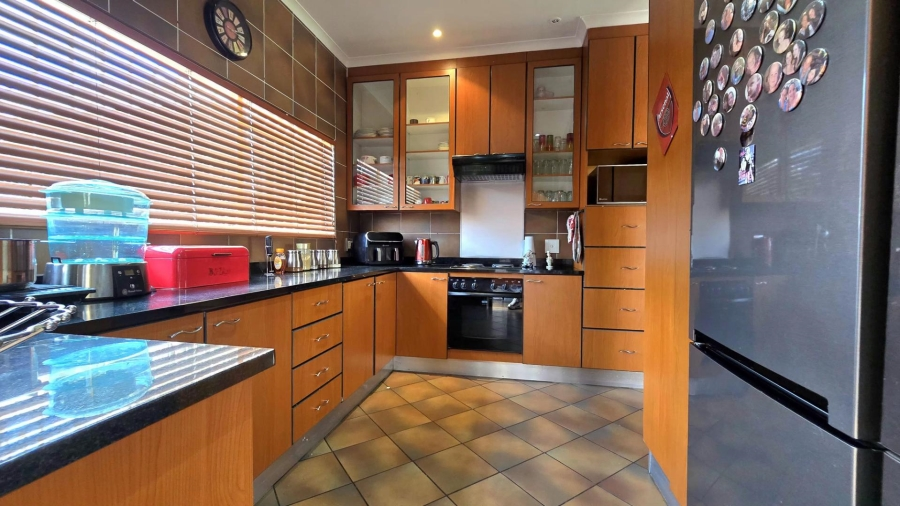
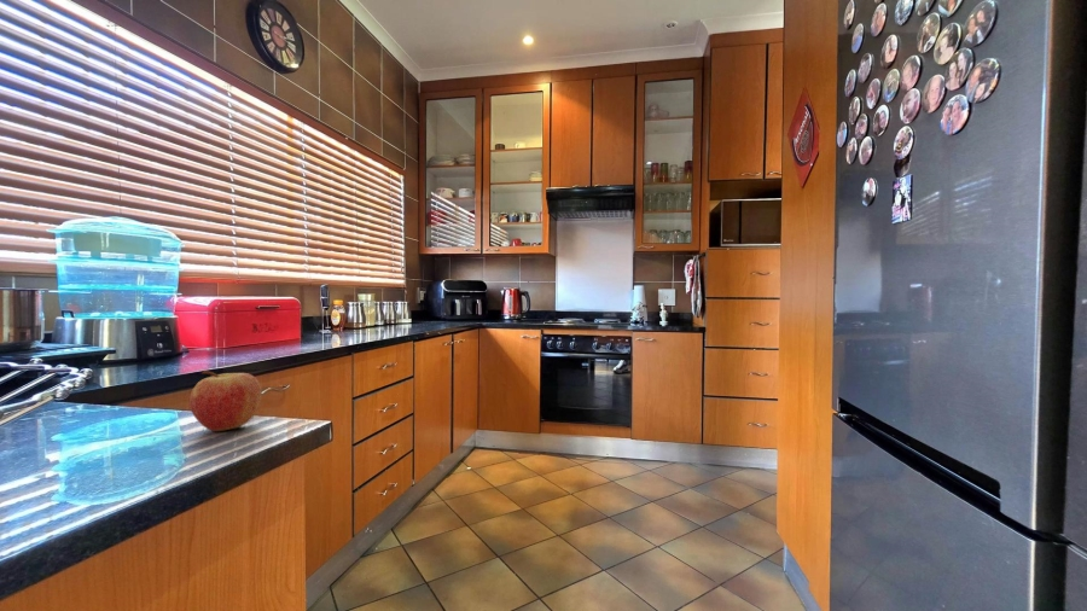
+ fruit (227, 398)
